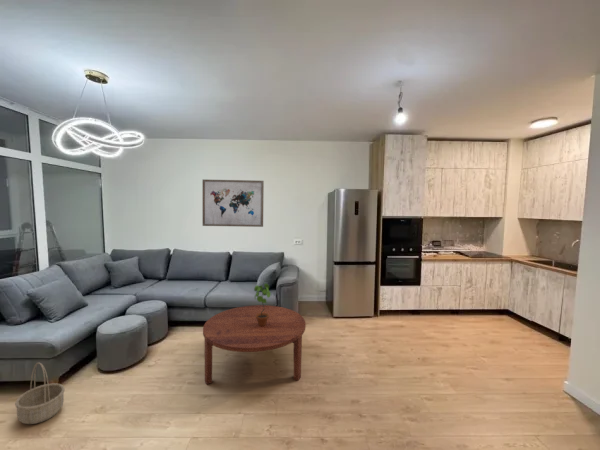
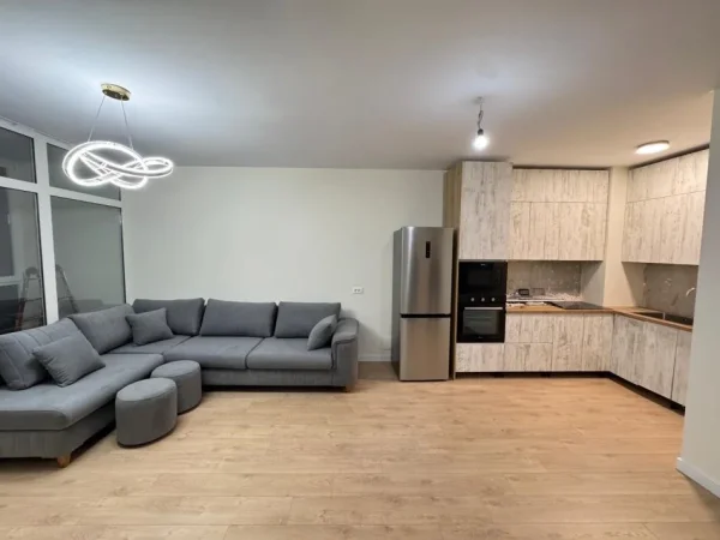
- basket (40, 388)
- wall art (233, 203)
- coffee table (255, 344)
- potted plant (263, 305)
